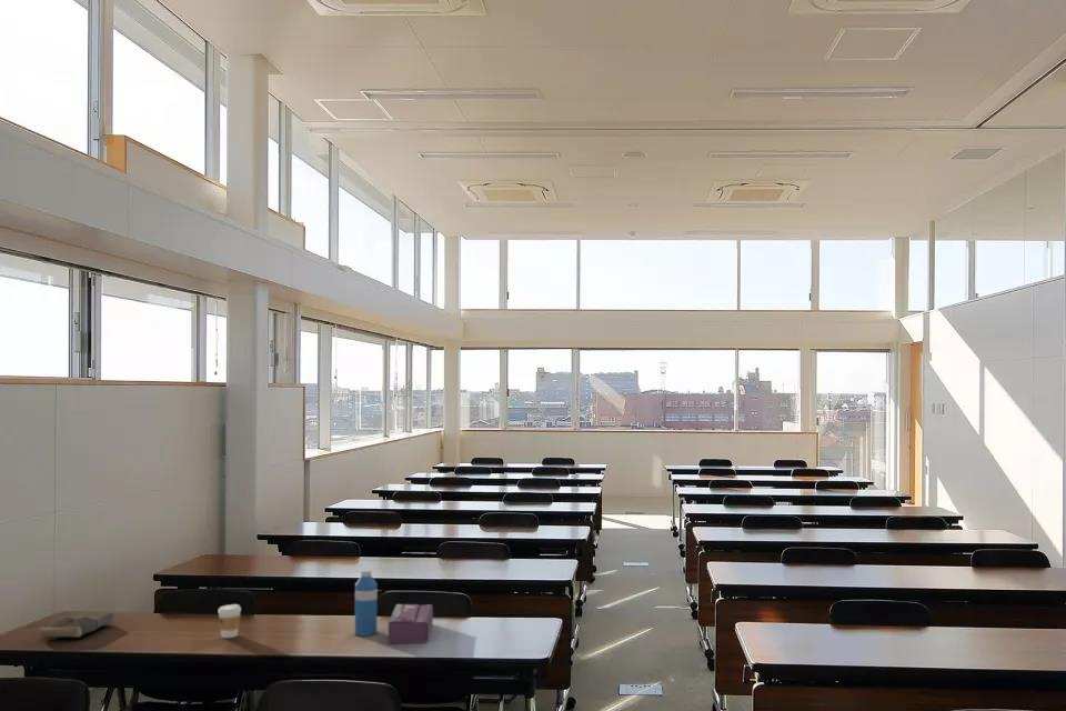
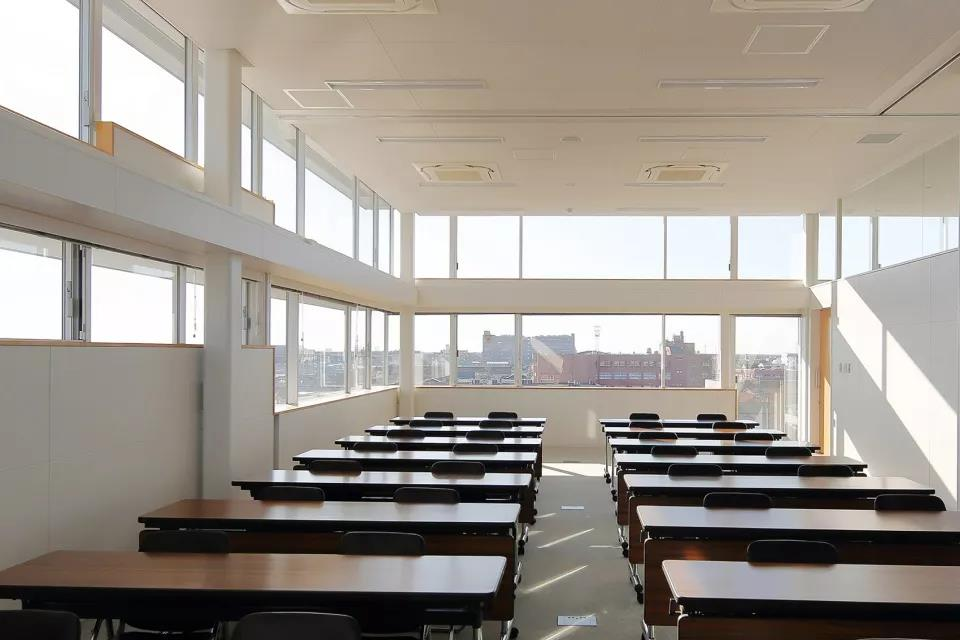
- book (77, 623)
- coffee cup (229, 620)
- water bottle (365, 601)
- tissue box (411, 622)
